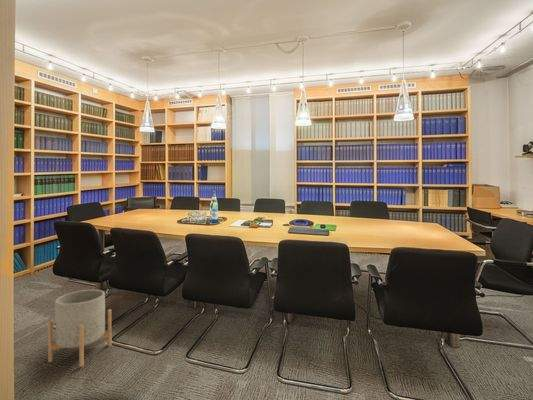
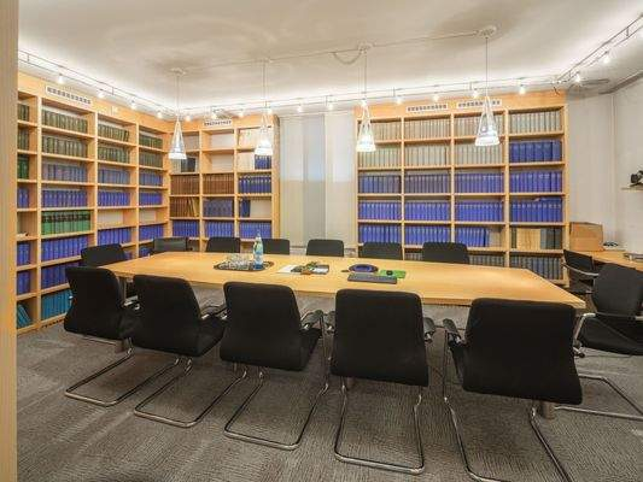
- planter (81, 324)
